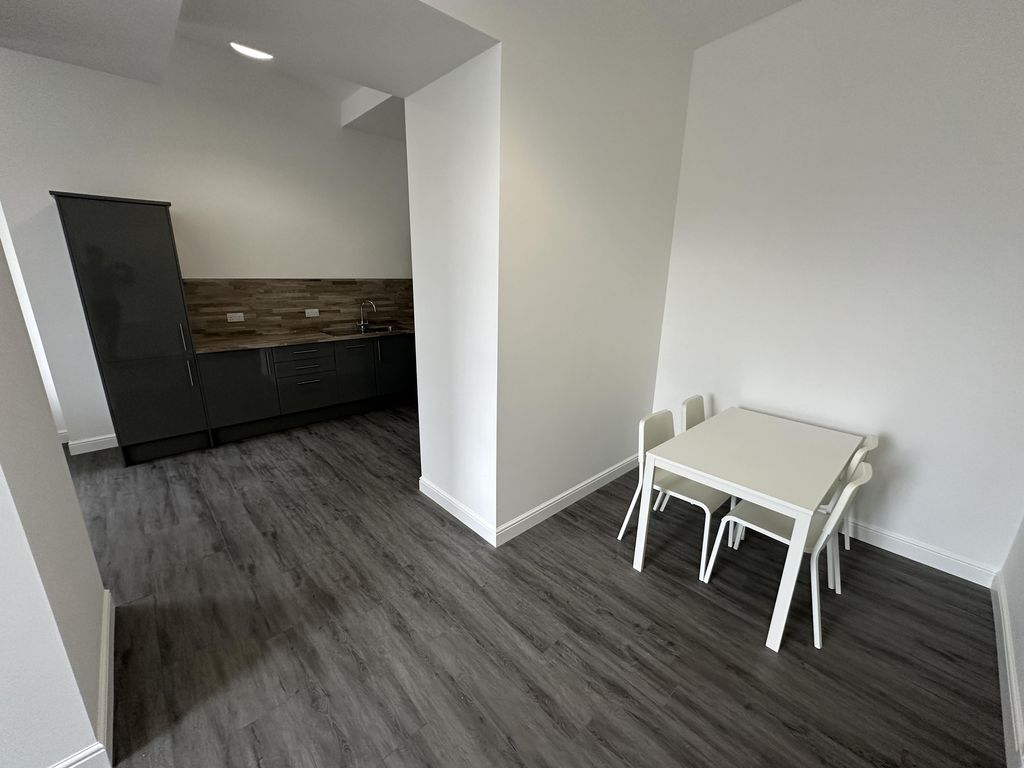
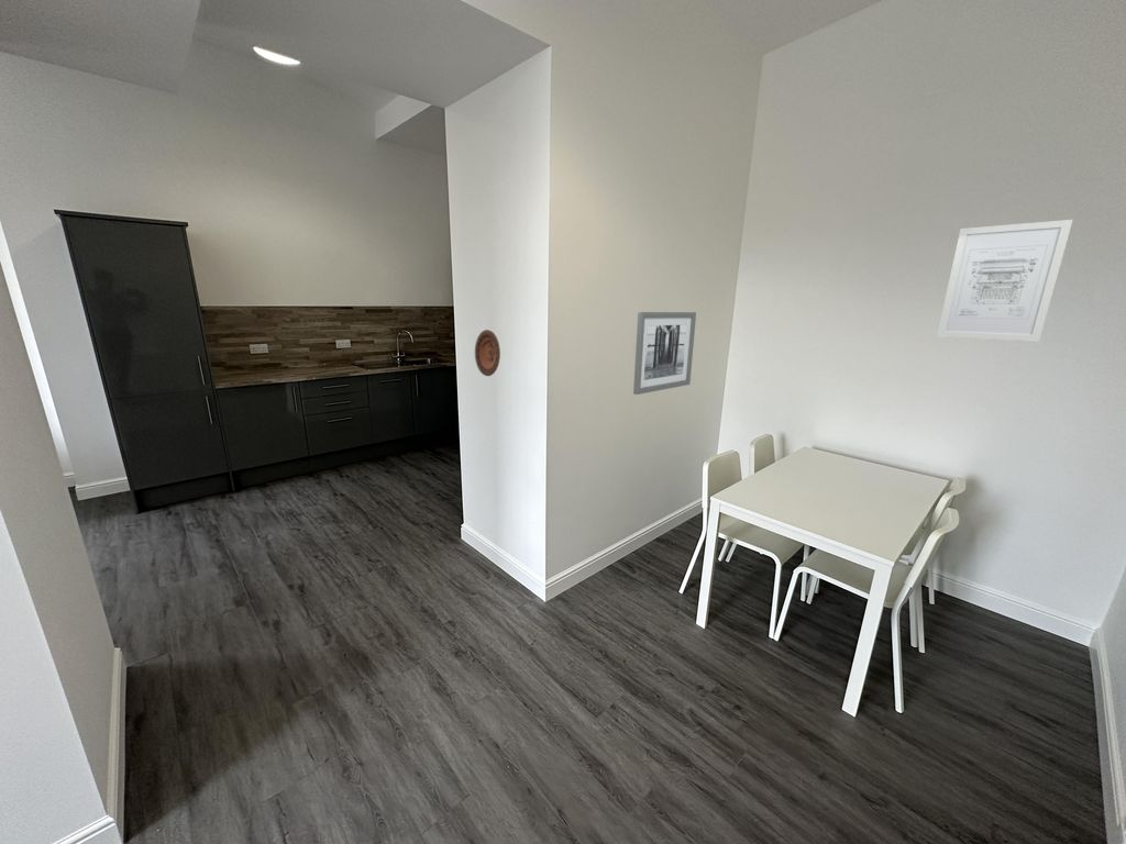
+ wall art (998, 282)
+ wall art (665, 351)
+ decorative plate (487, 353)
